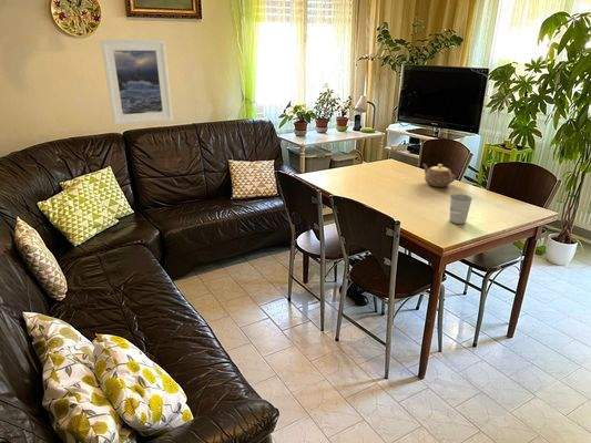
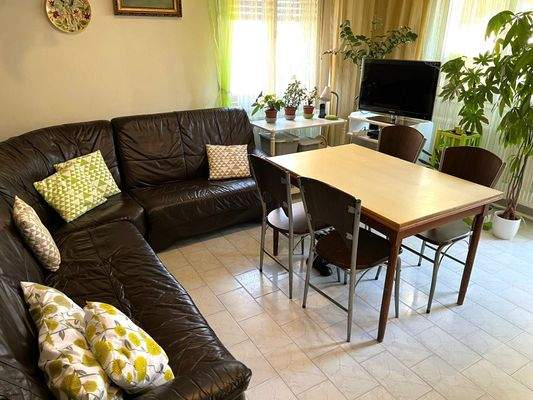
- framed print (139, 82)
- teapot (437, 174)
- cup (458, 209)
